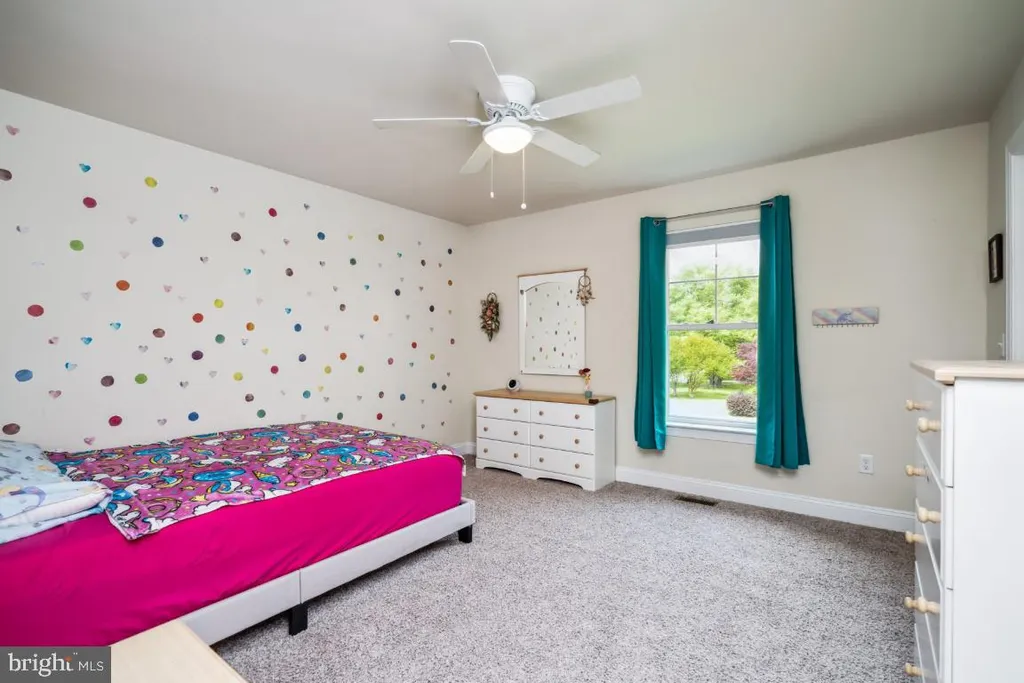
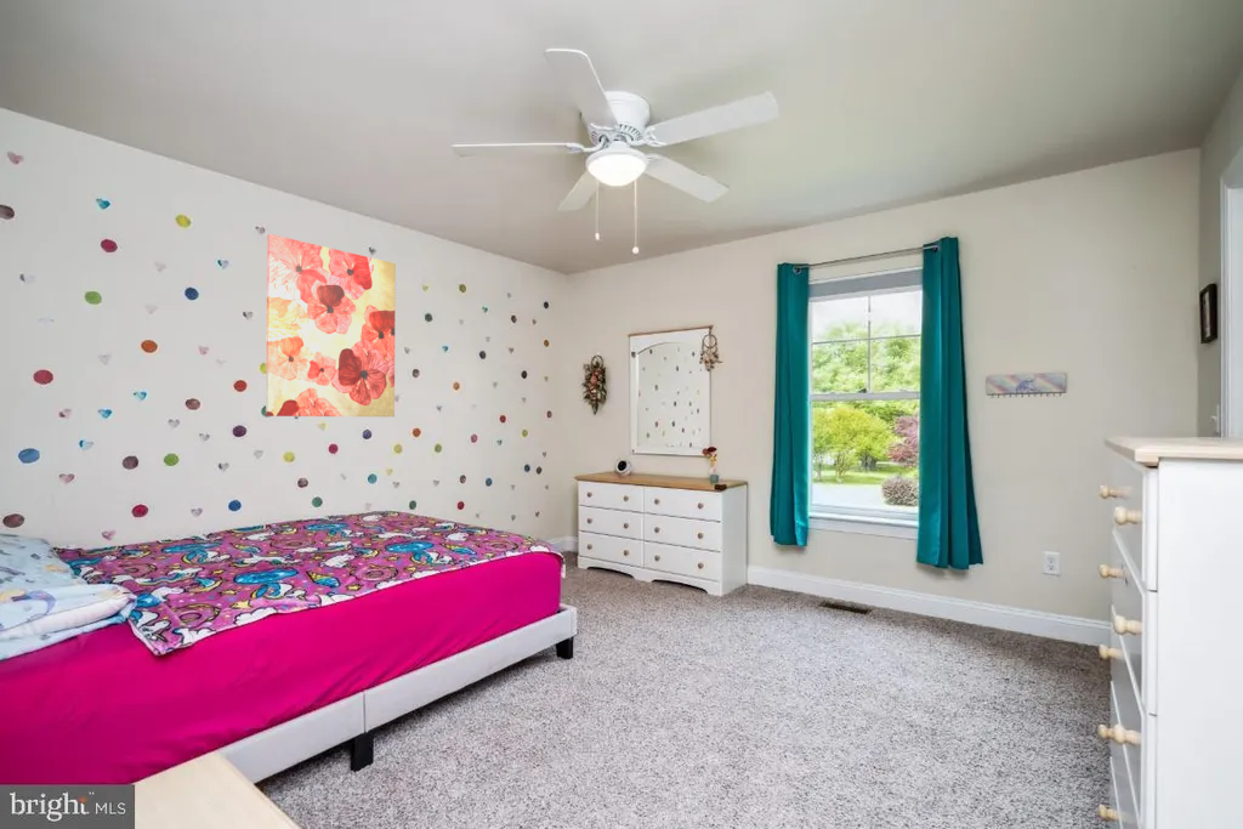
+ wall art (335, 333)
